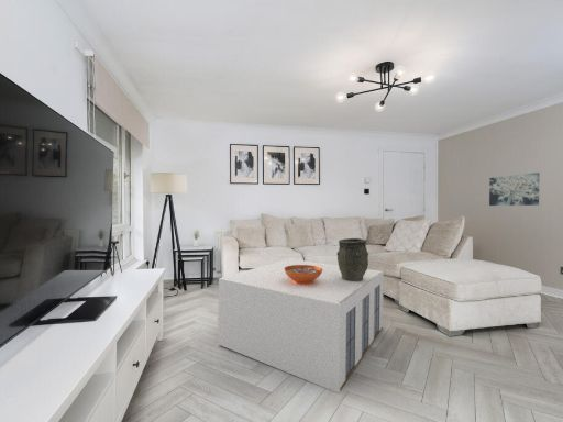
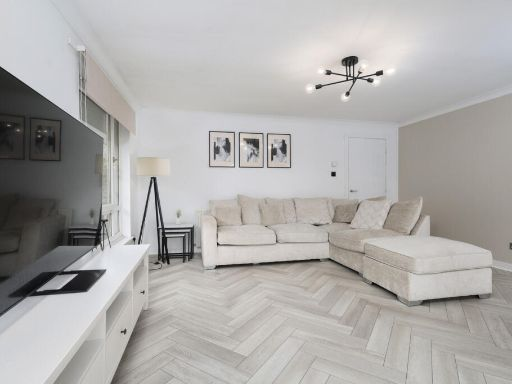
- wall art (511, 190)
- decorative bowl (302, 275)
- vase (353, 258)
- coffee table (306, 304)
